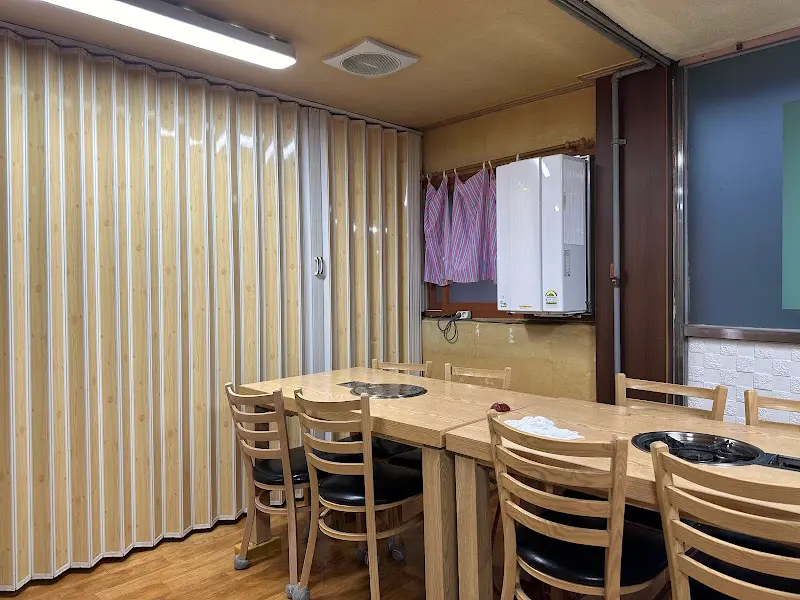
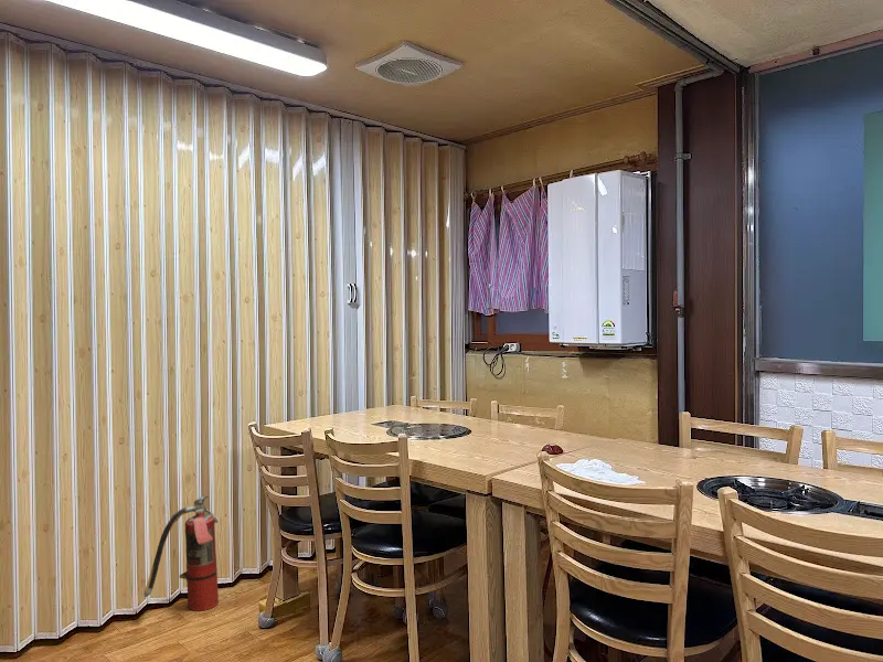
+ fire extinguisher (187, 558)
